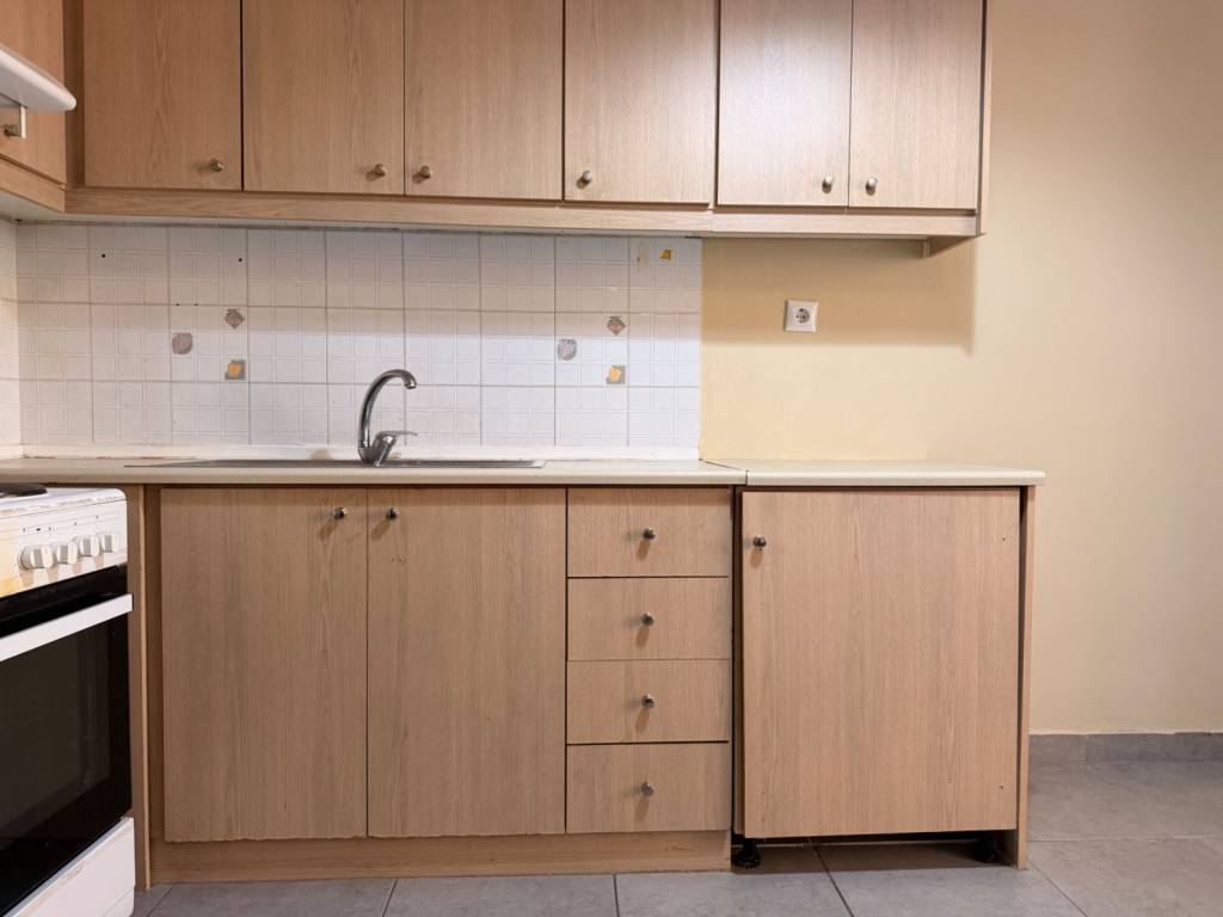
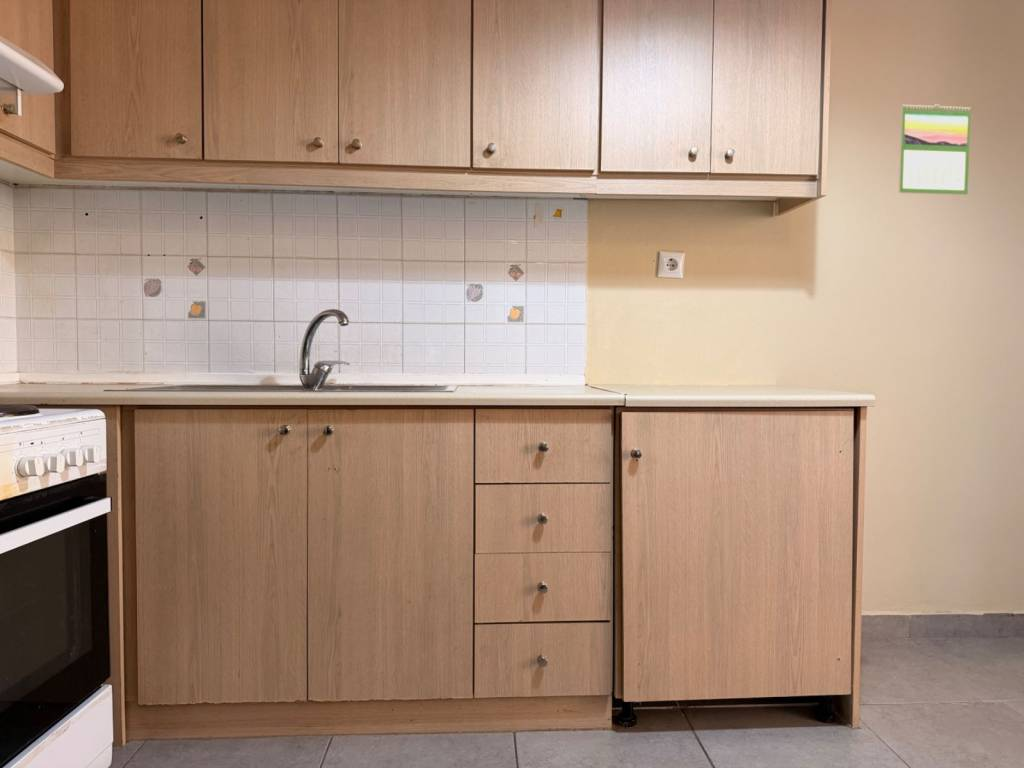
+ calendar (934, 149)
